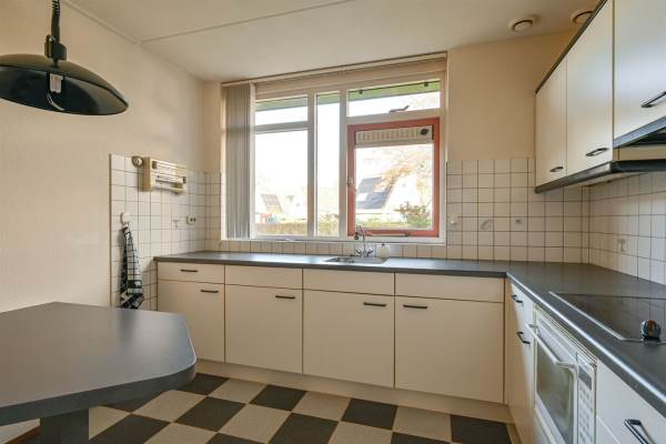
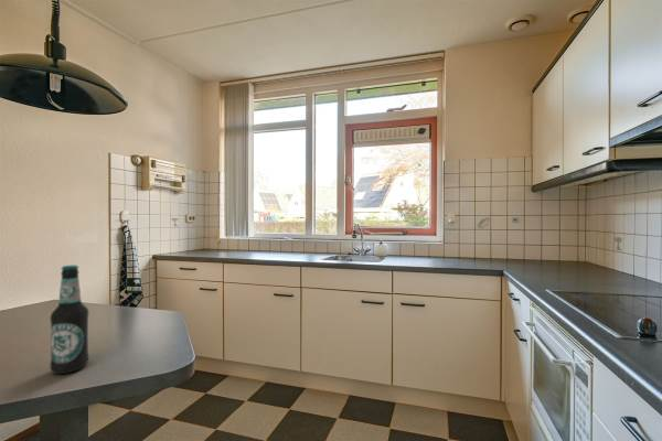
+ bottle (70, 316)
